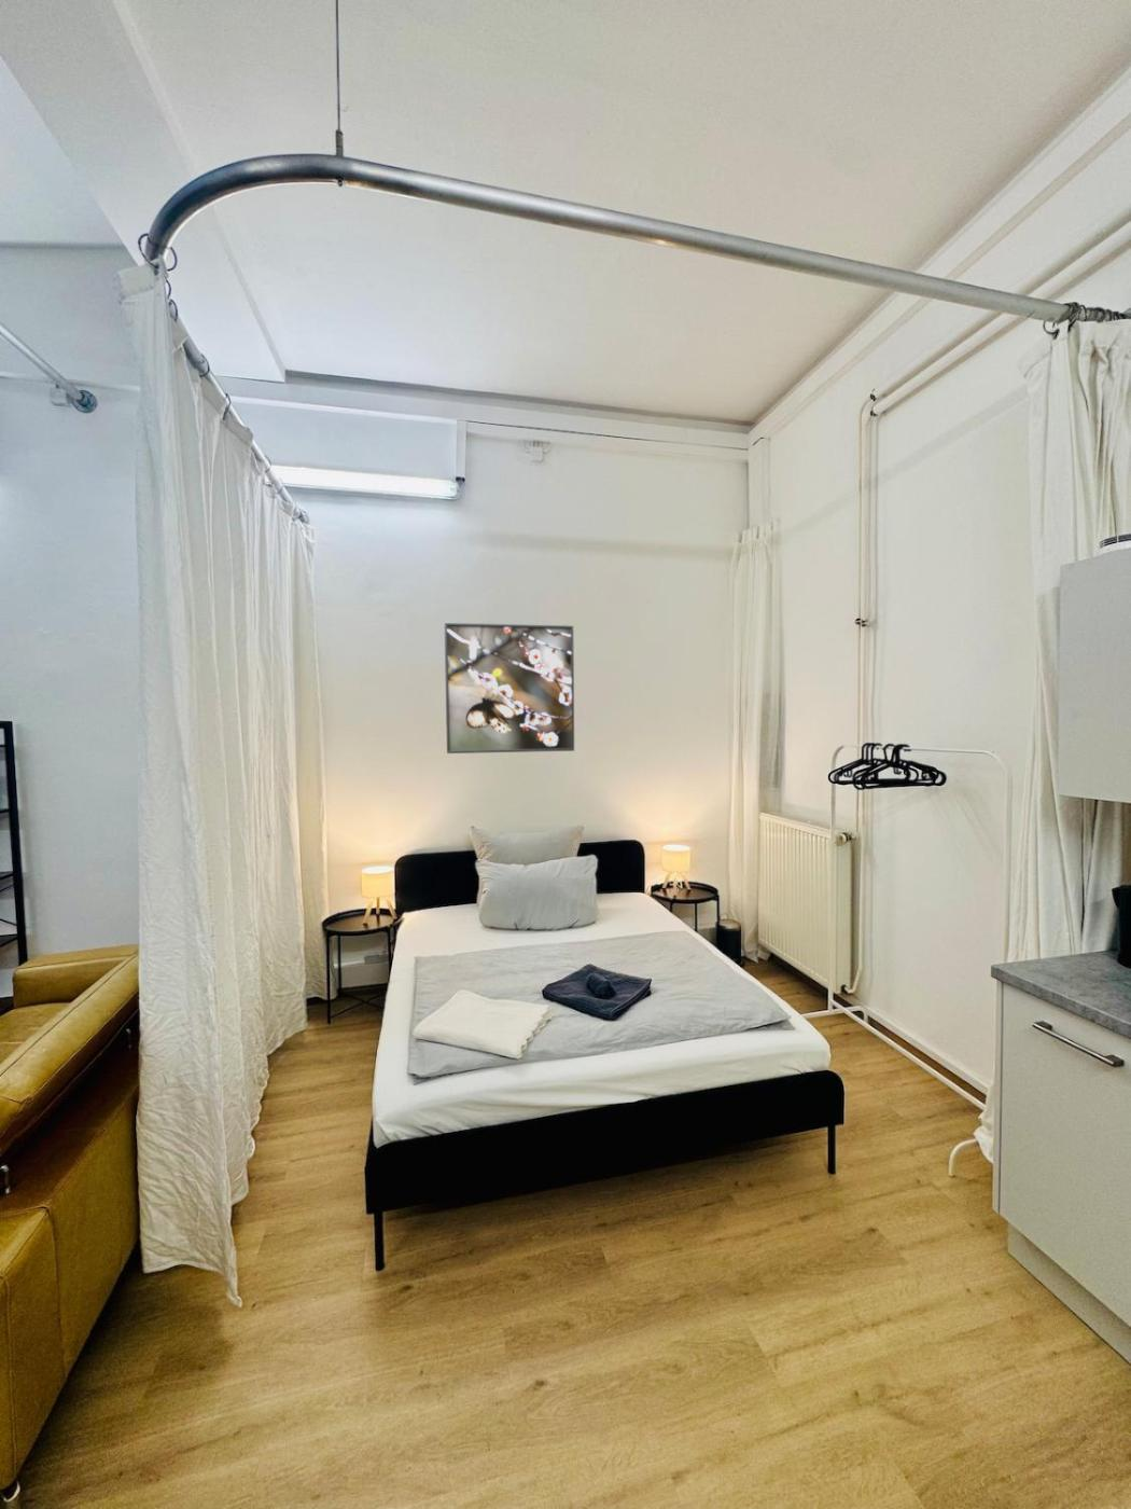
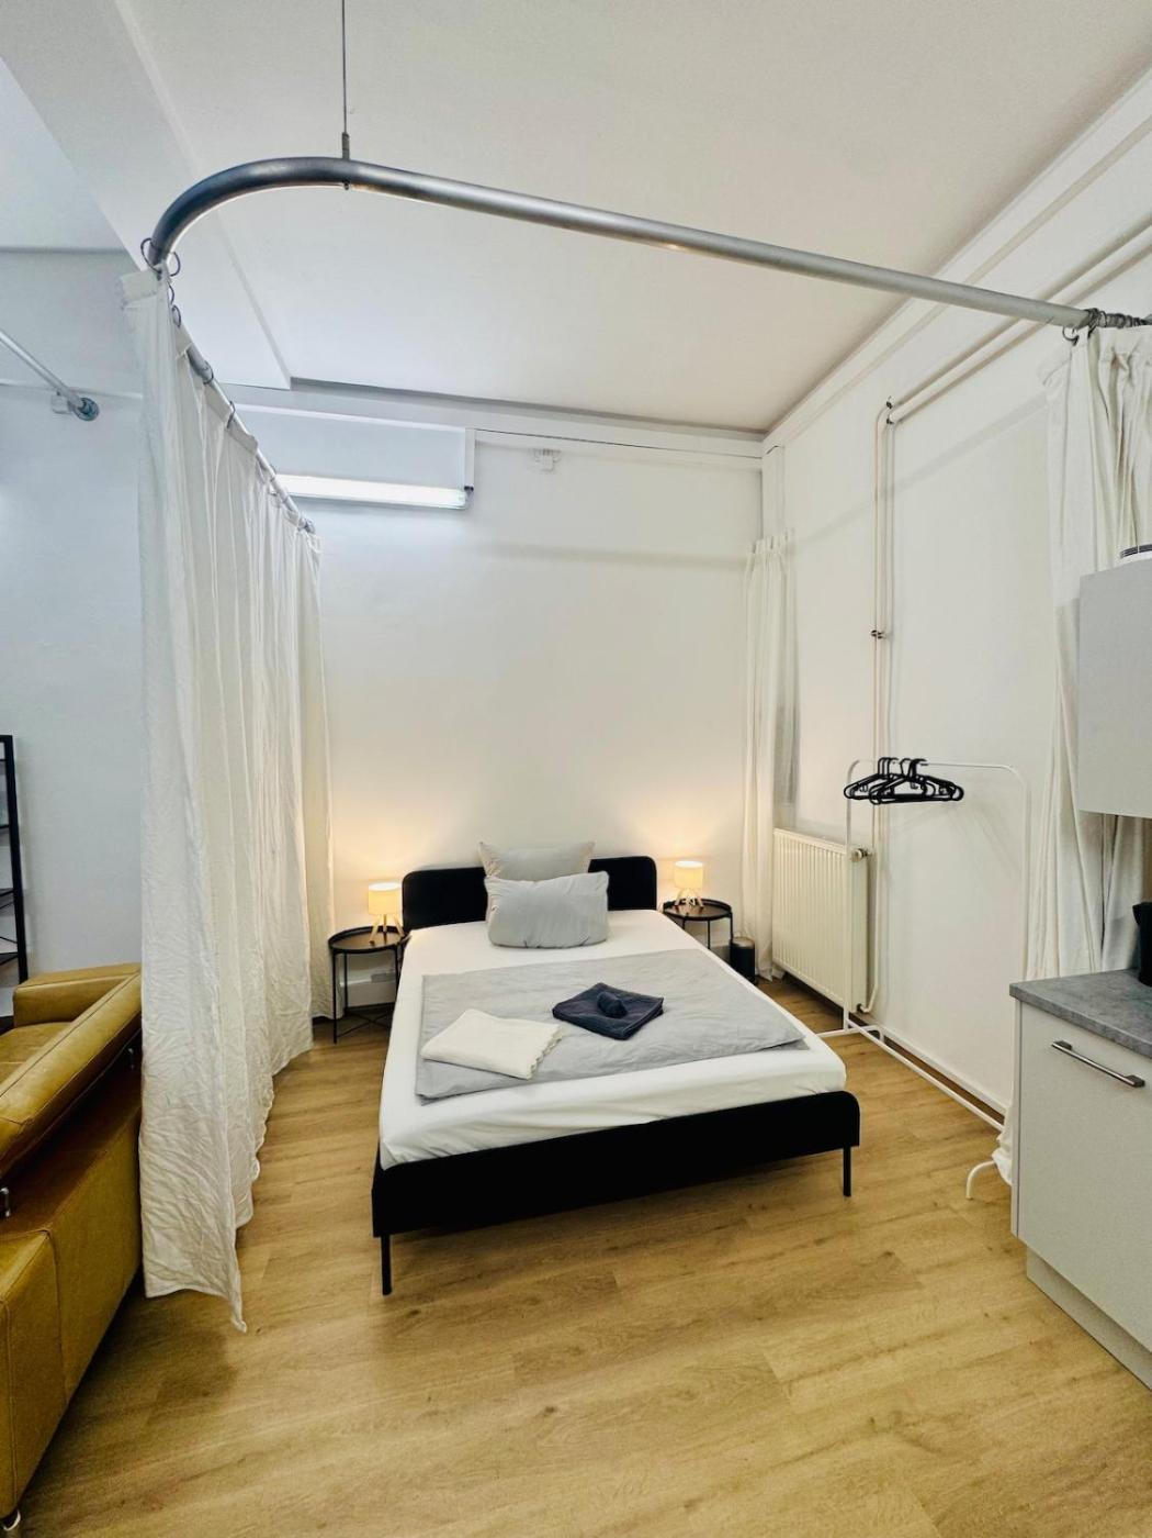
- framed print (511, 688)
